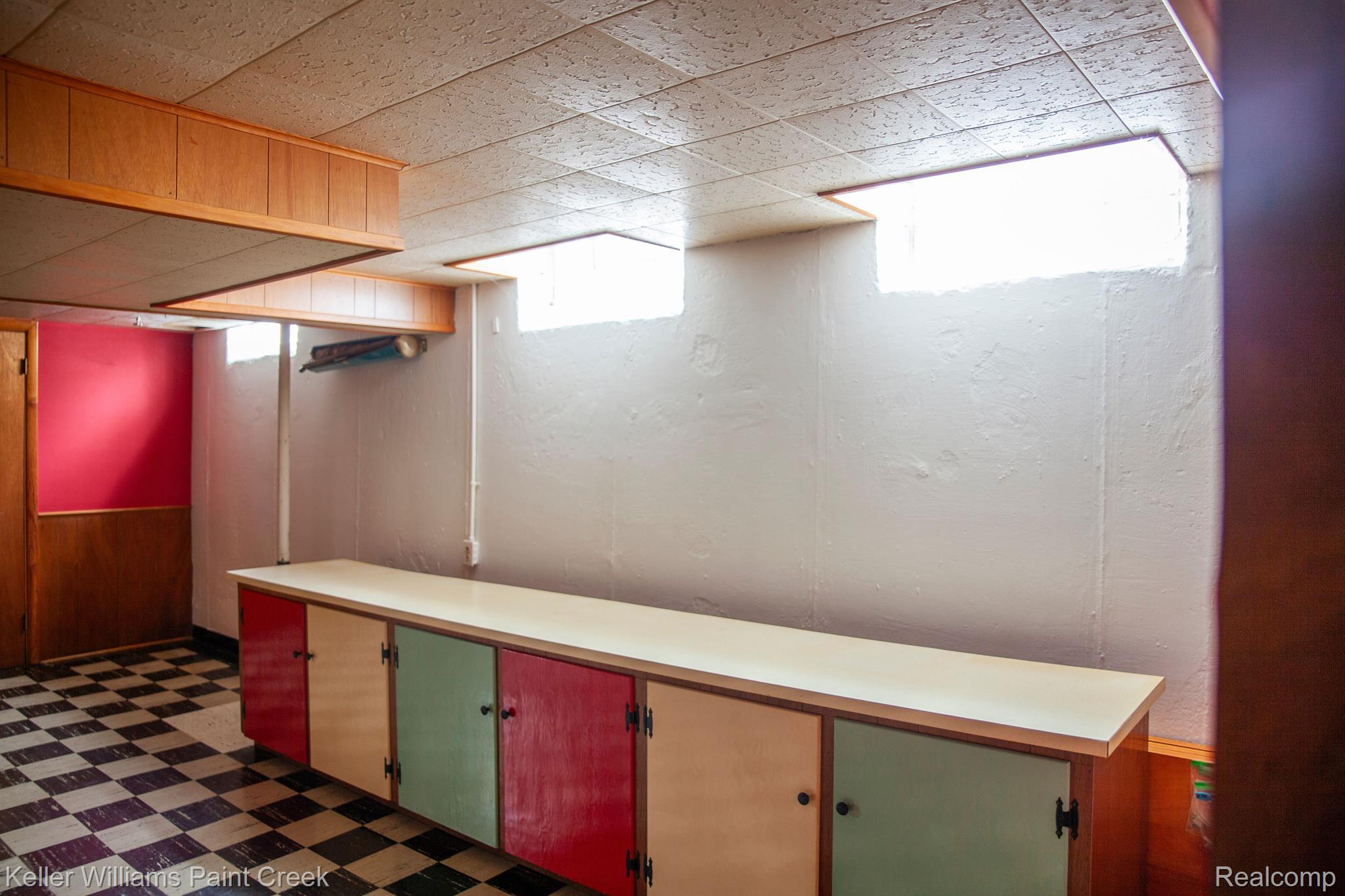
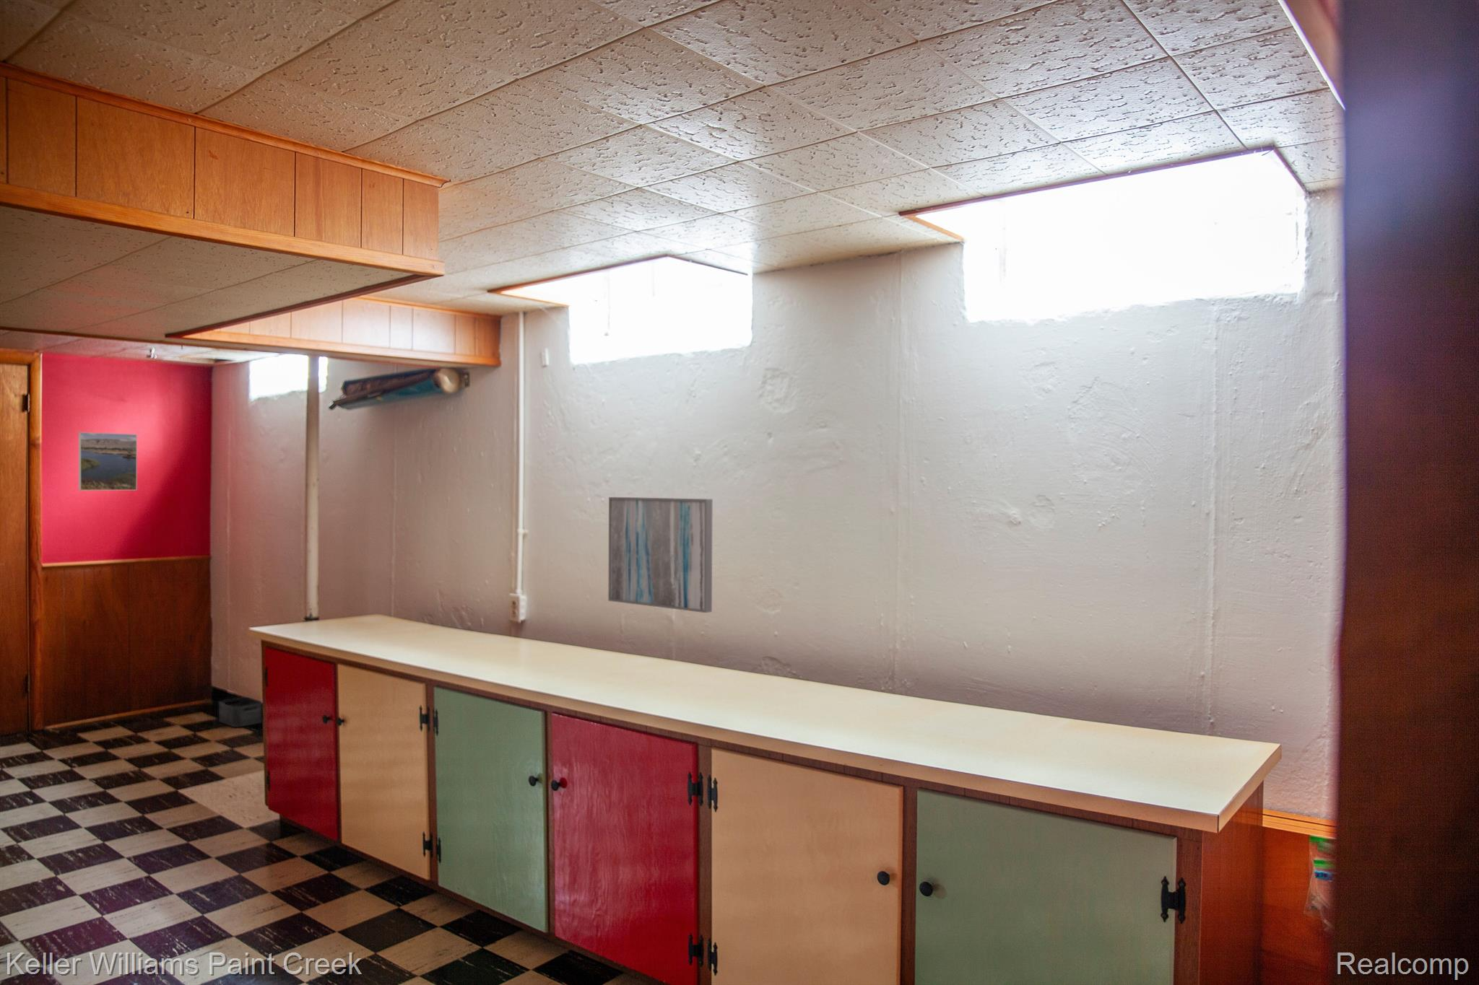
+ wall art (658, 552)
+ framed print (108, 461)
+ storage bin (241, 711)
